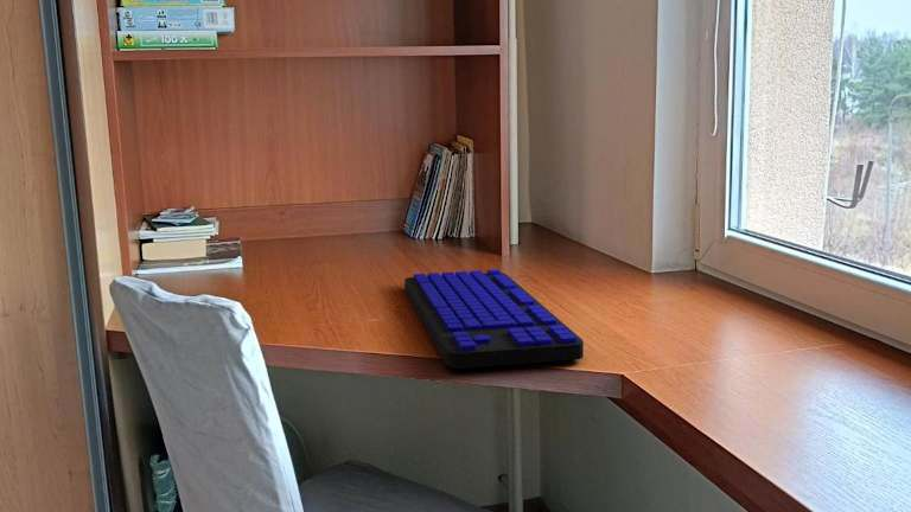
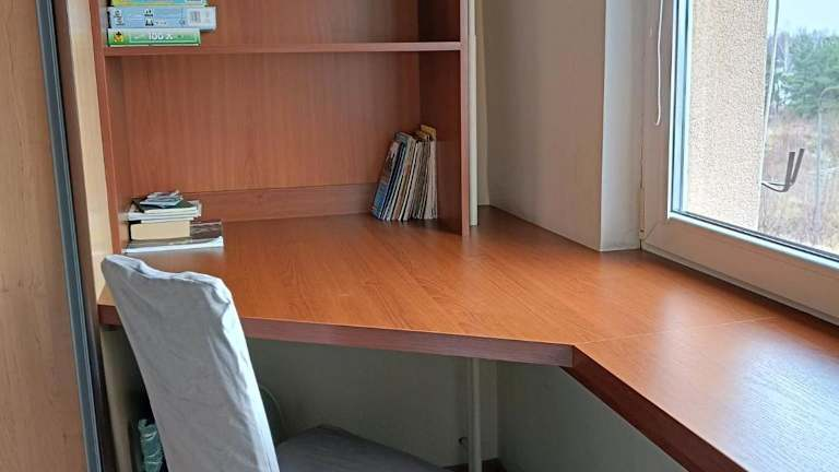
- keyboard (480, 309)
